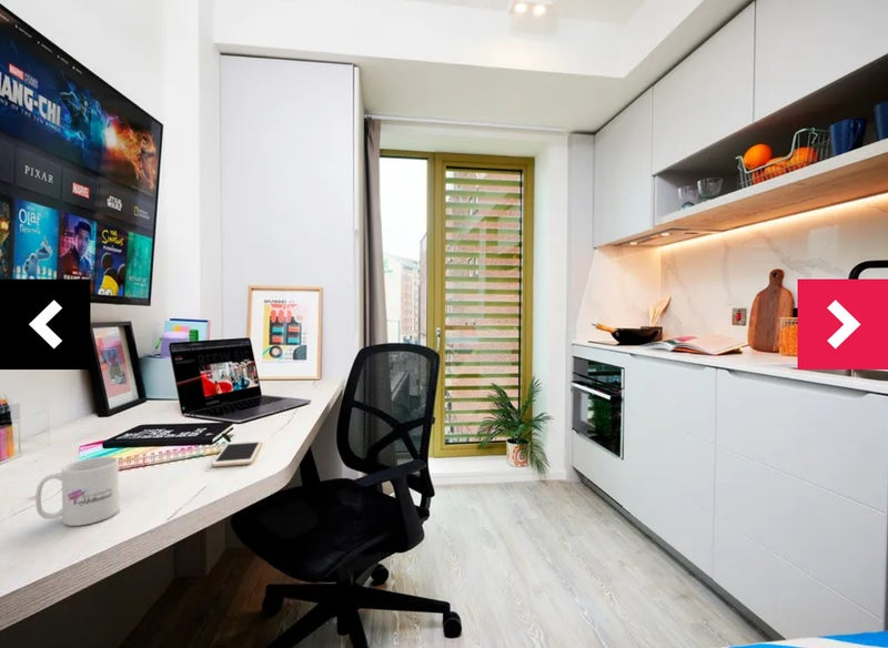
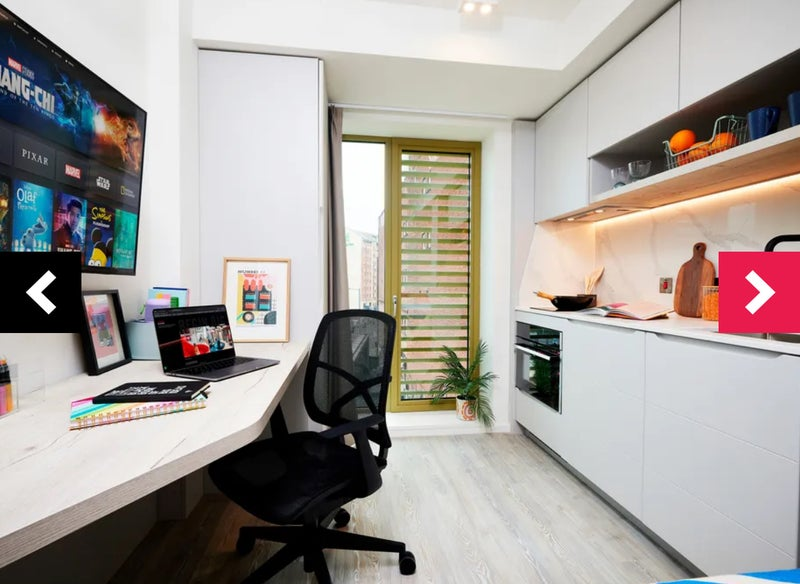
- mug (79, 492)
- cell phone (239, 452)
